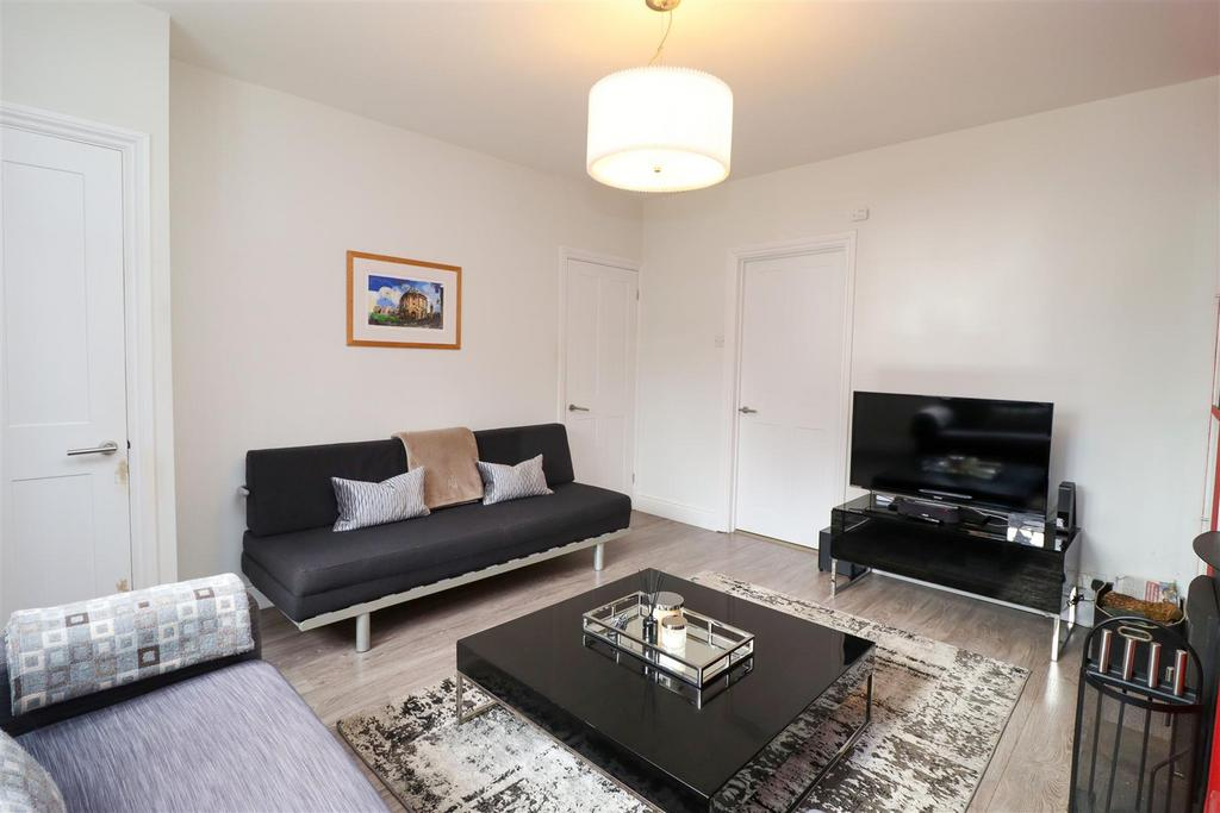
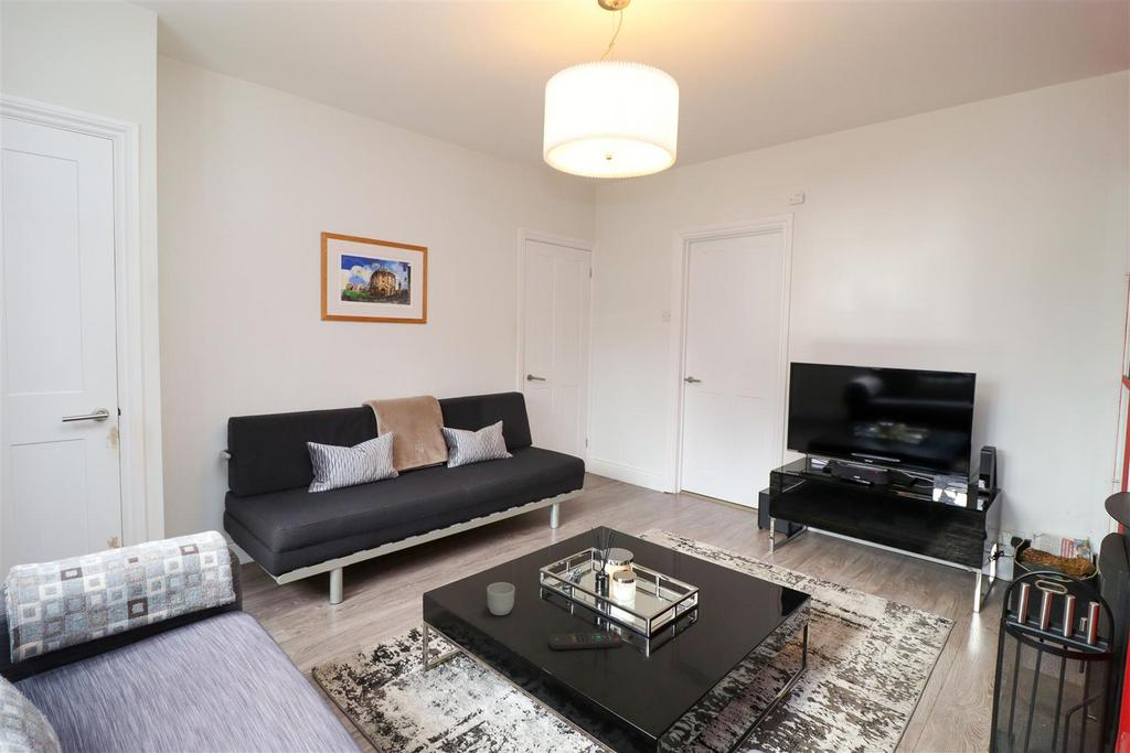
+ mug (500, 596)
+ remote control (585, 639)
